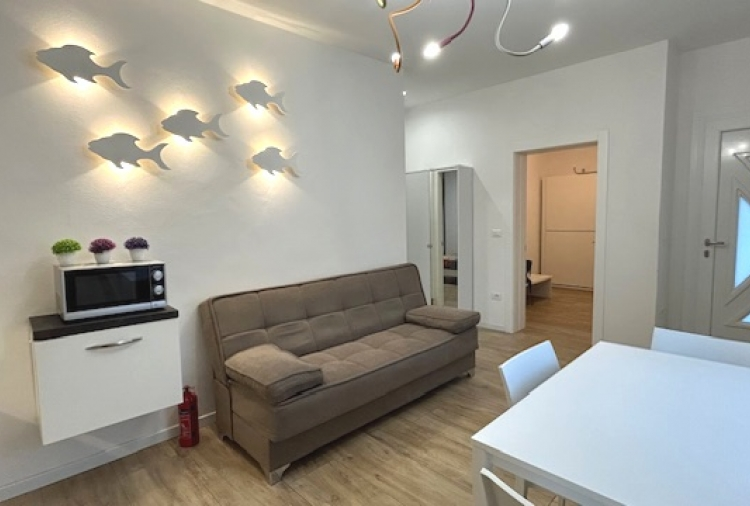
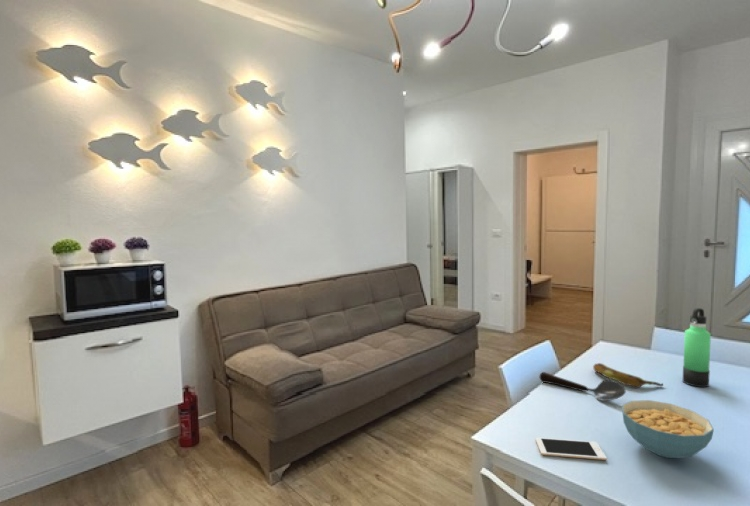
+ cell phone (569, 448)
+ cereal bowl (664, 434)
+ thermos bottle (697, 345)
+ banana (625, 373)
+ spoon (579, 384)
